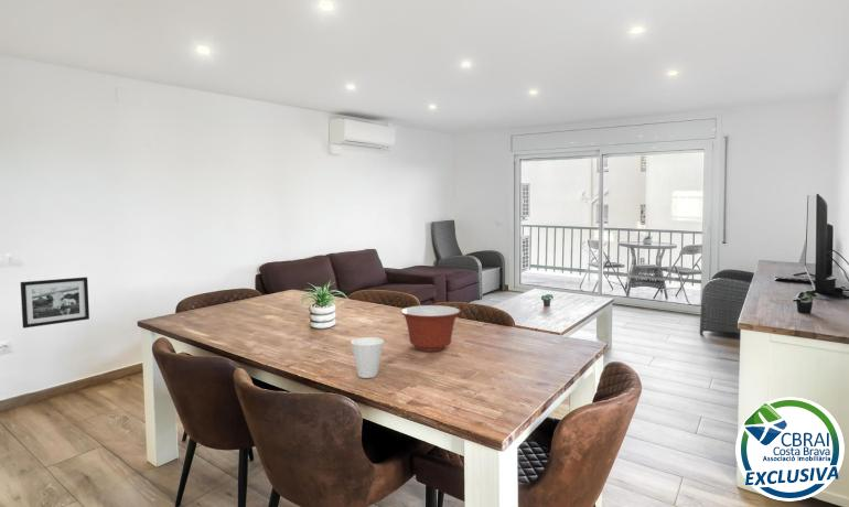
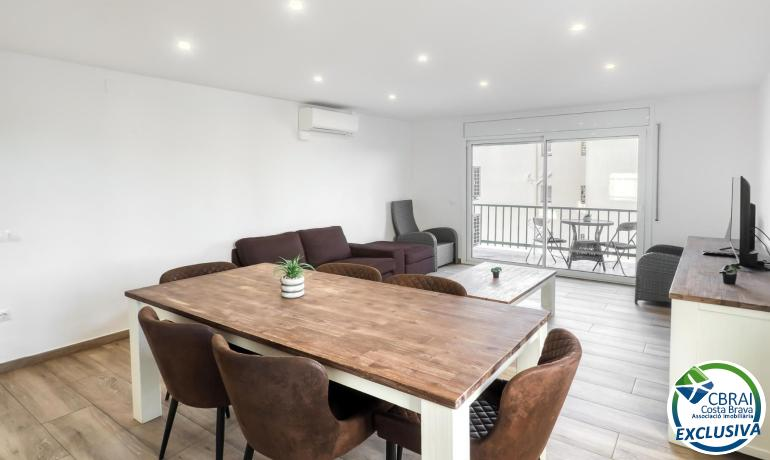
- picture frame (56, 301)
- cup (367, 357)
- mixing bowl (430, 328)
